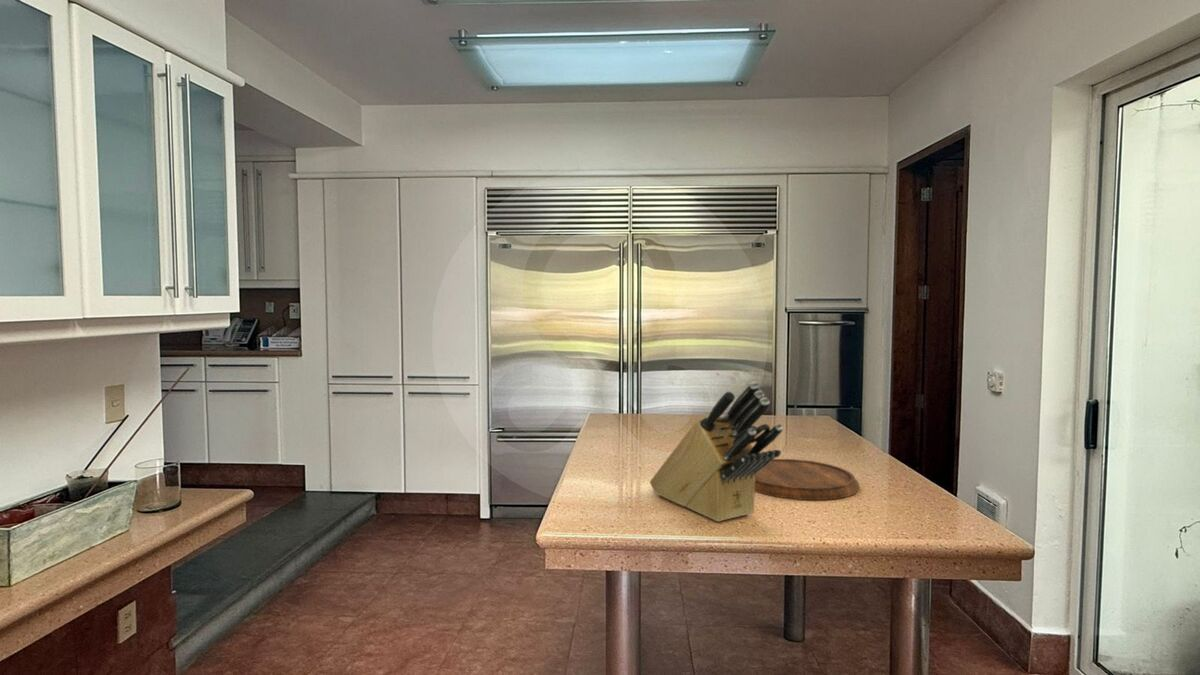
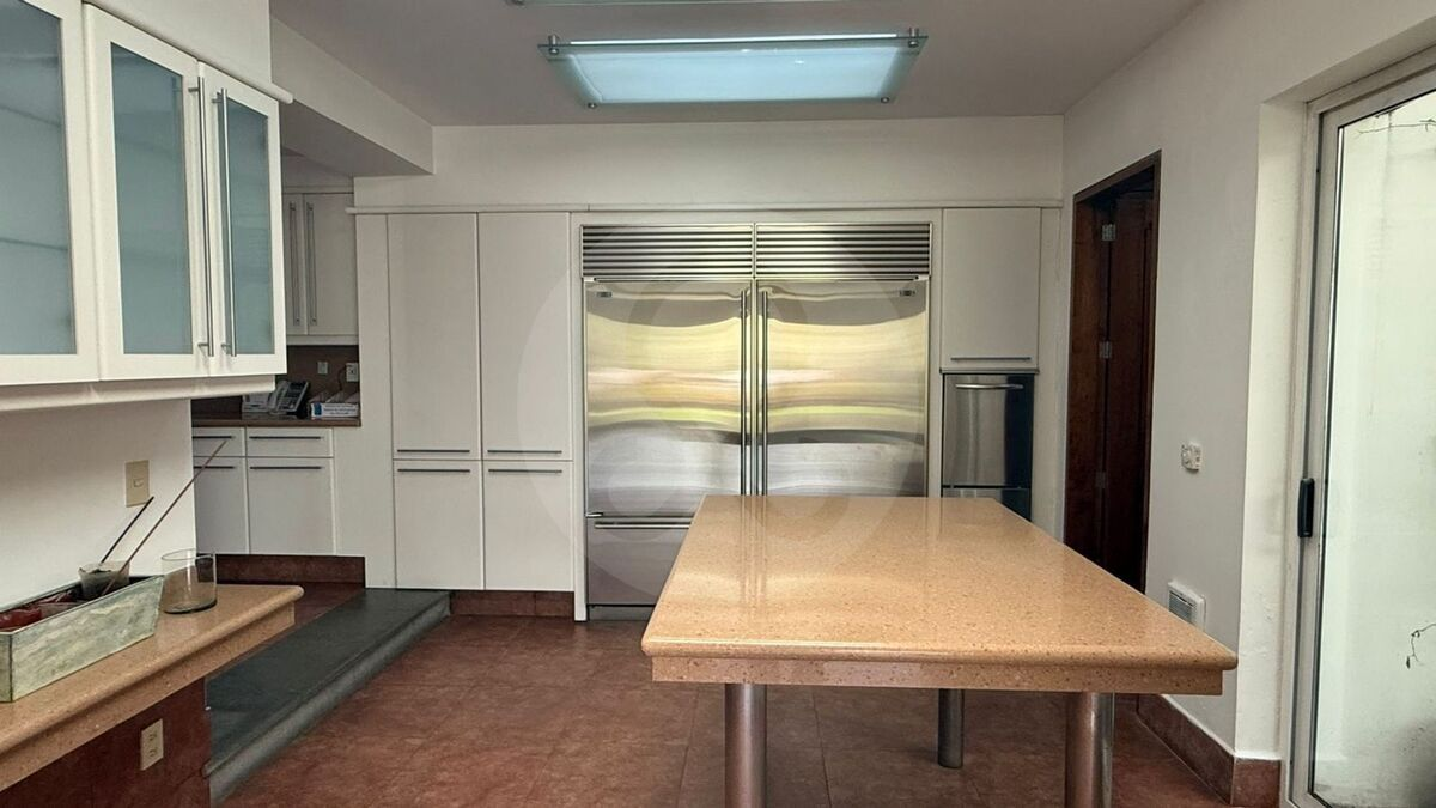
- knife block (712, 443)
- cutting board (795, 476)
